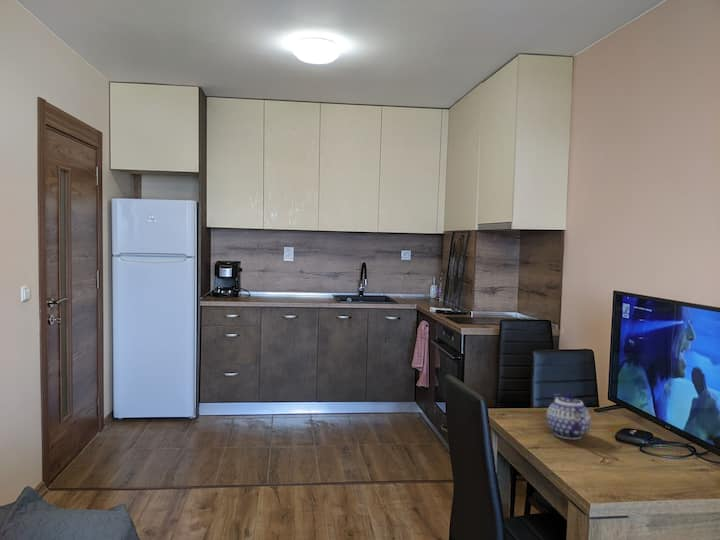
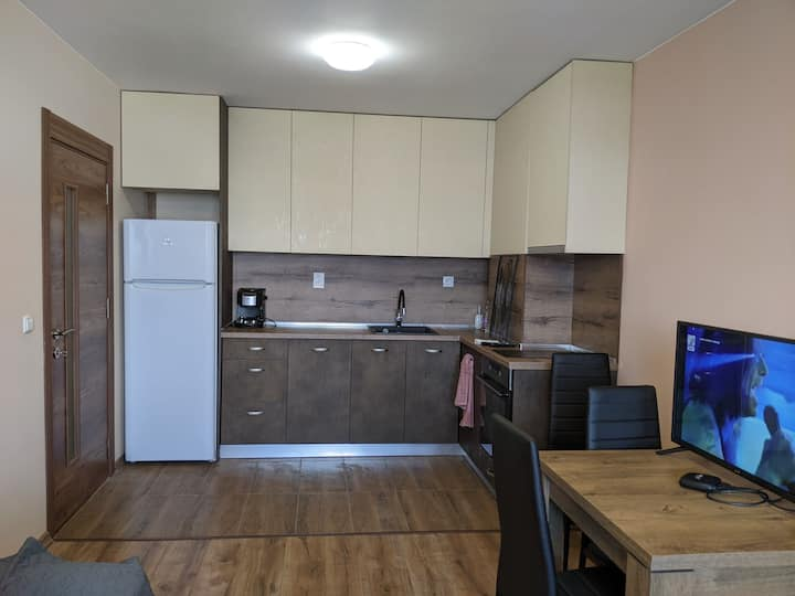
- teapot (568, 414)
